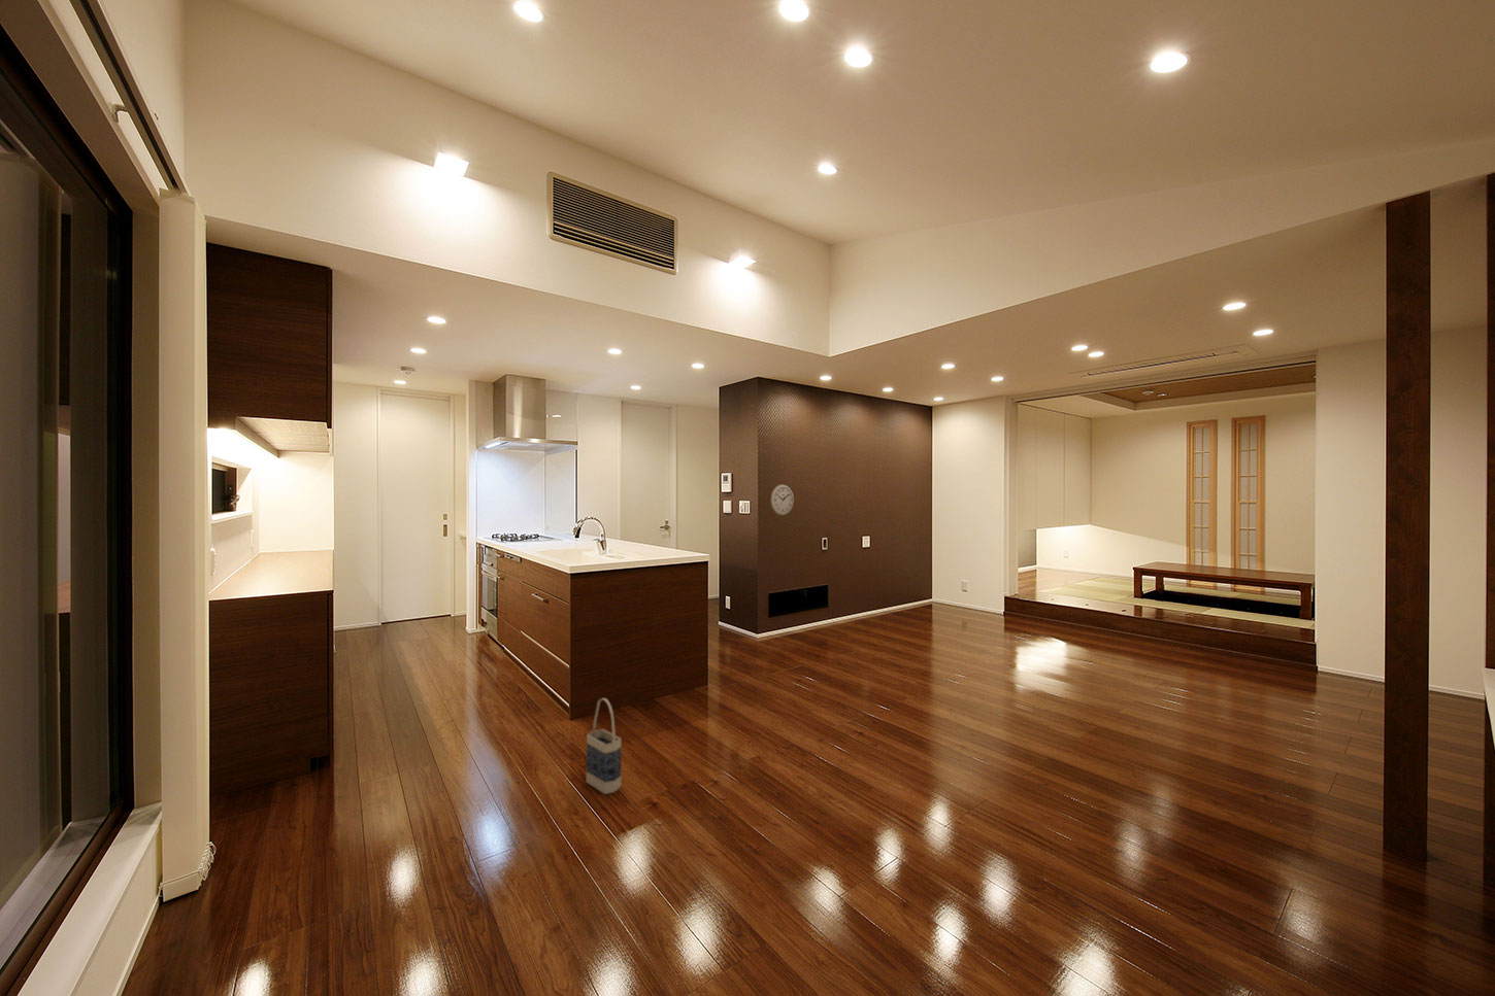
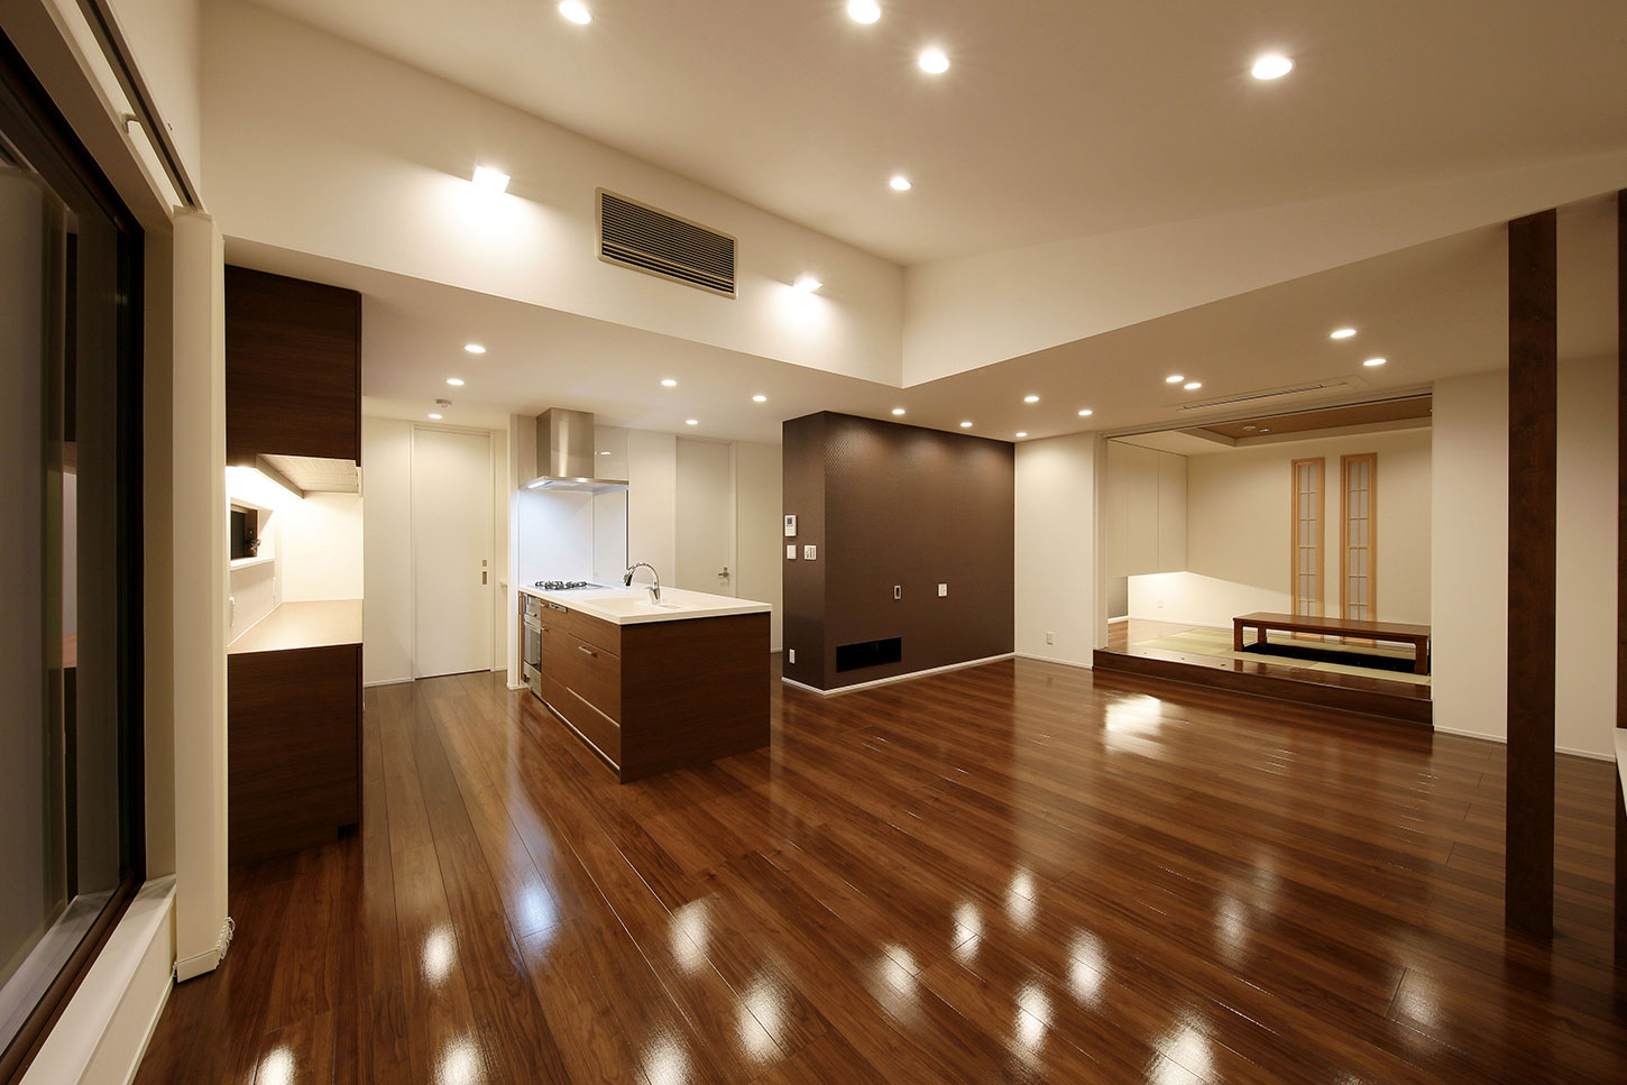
- wall clock (783, 499)
- bag (603, 741)
